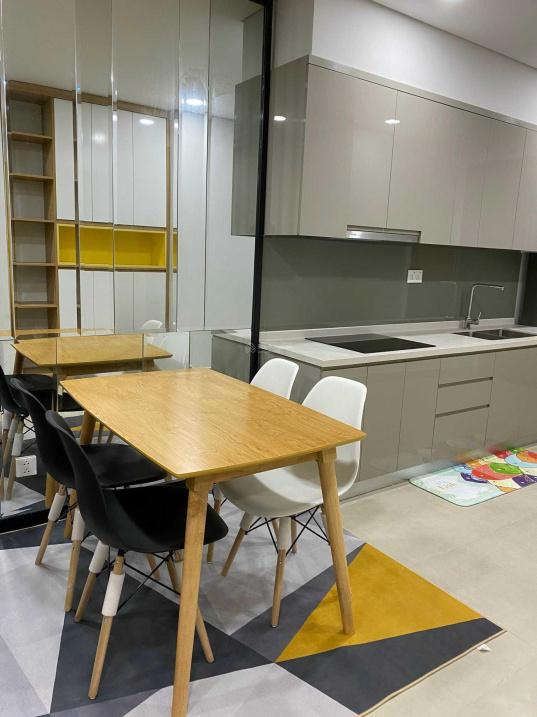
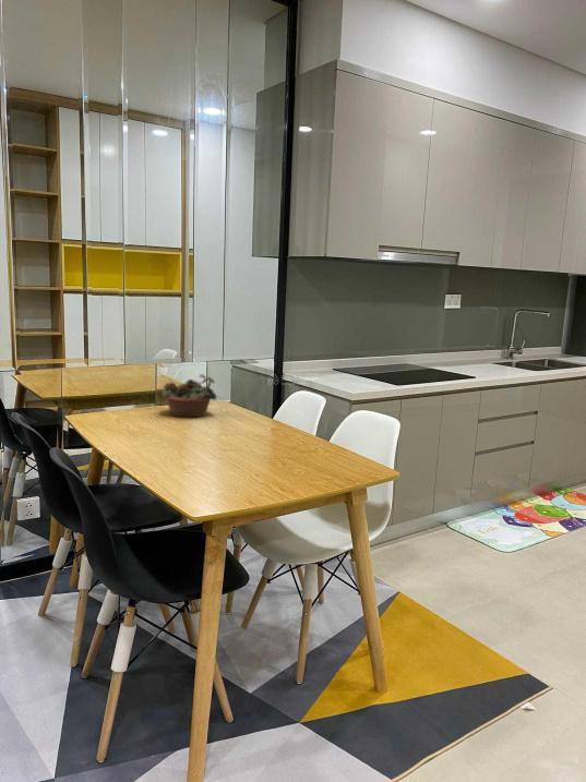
+ succulent planter (188, 394)
